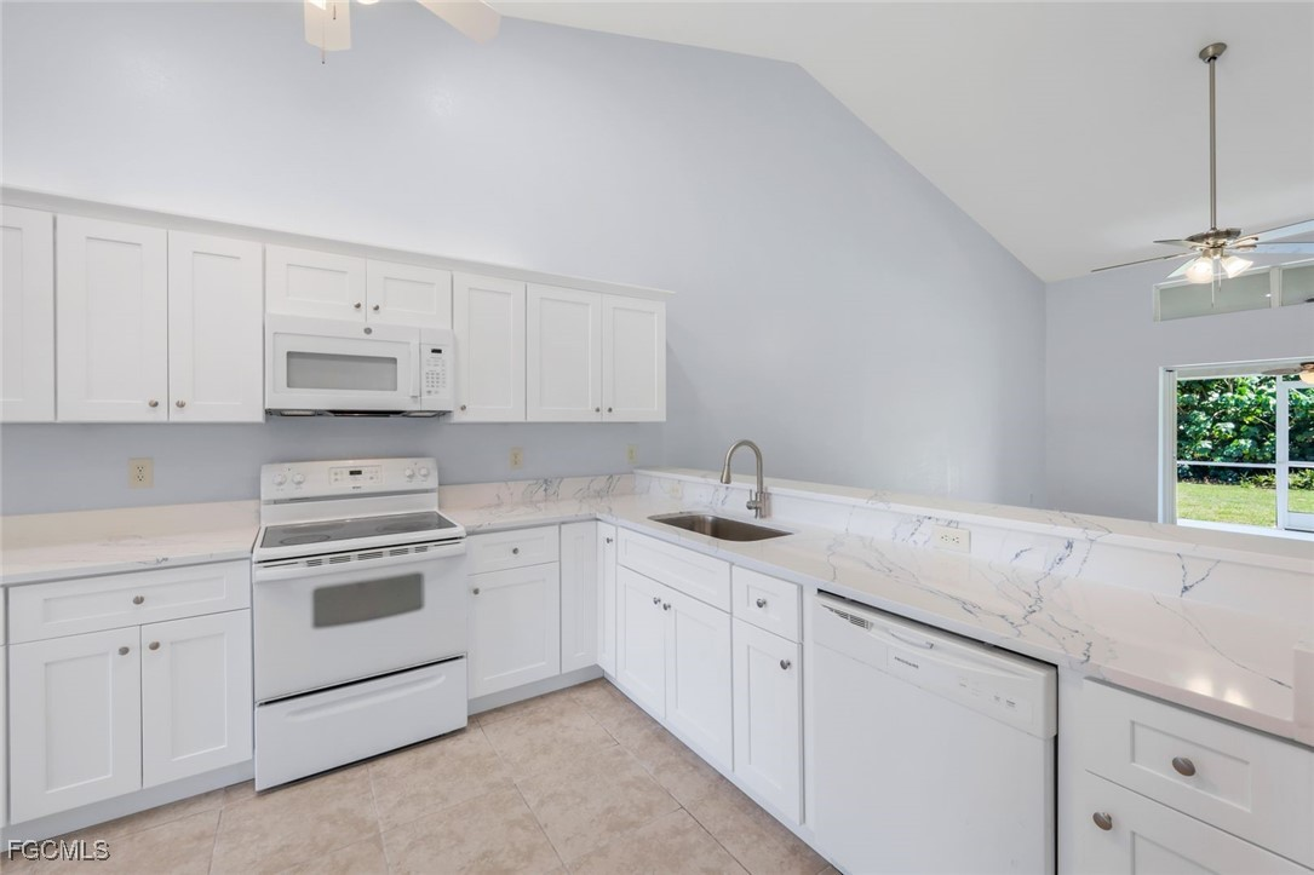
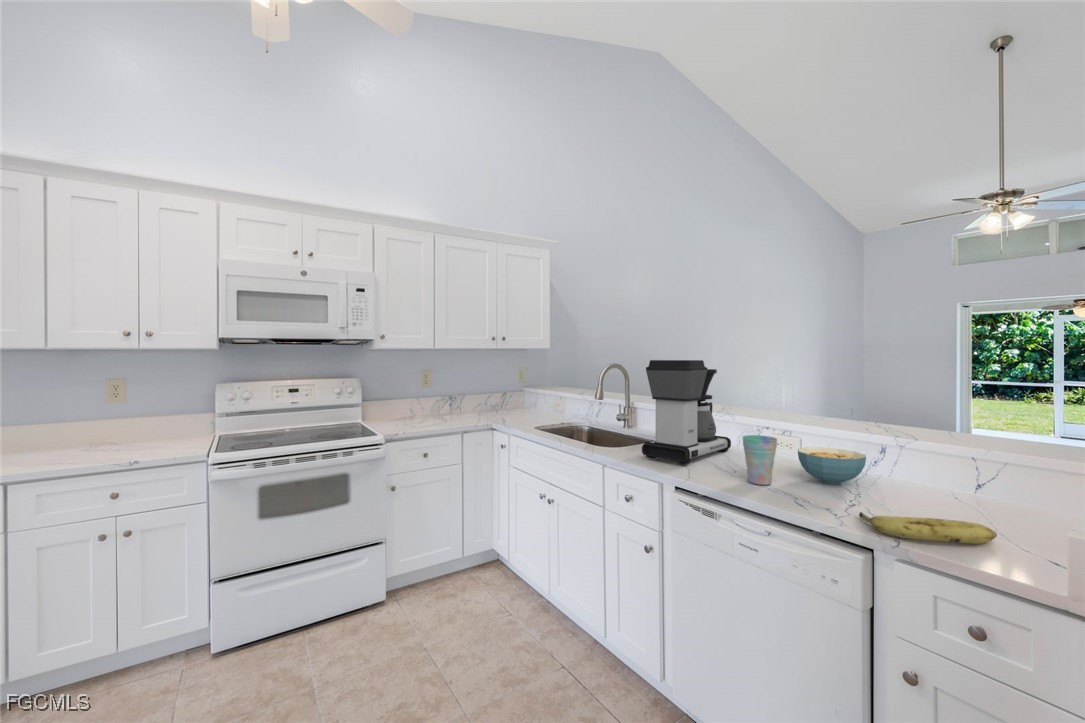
+ fruit (917, 522)
+ cup (759, 459)
+ cereal bowl (830, 467)
+ coffee maker (688, 407)
